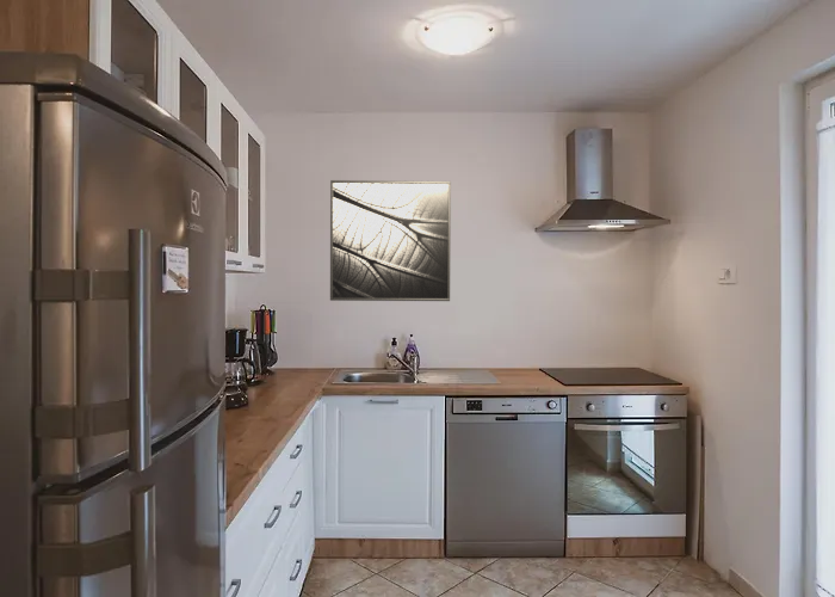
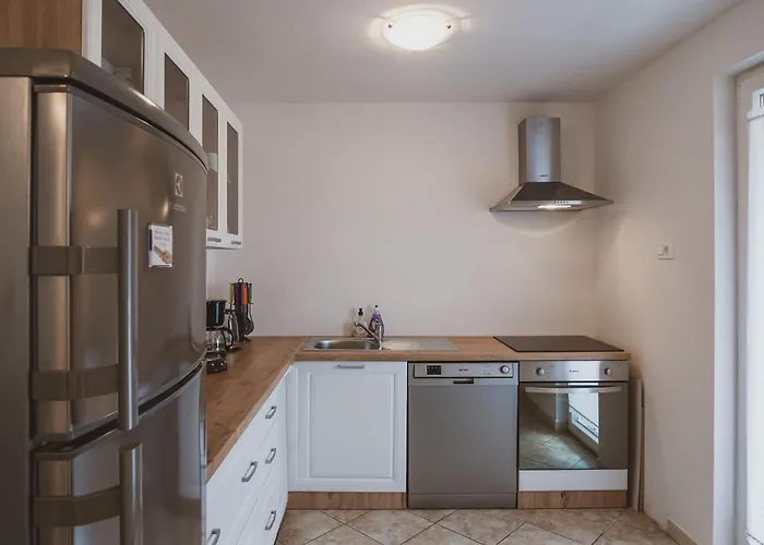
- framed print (390, 240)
